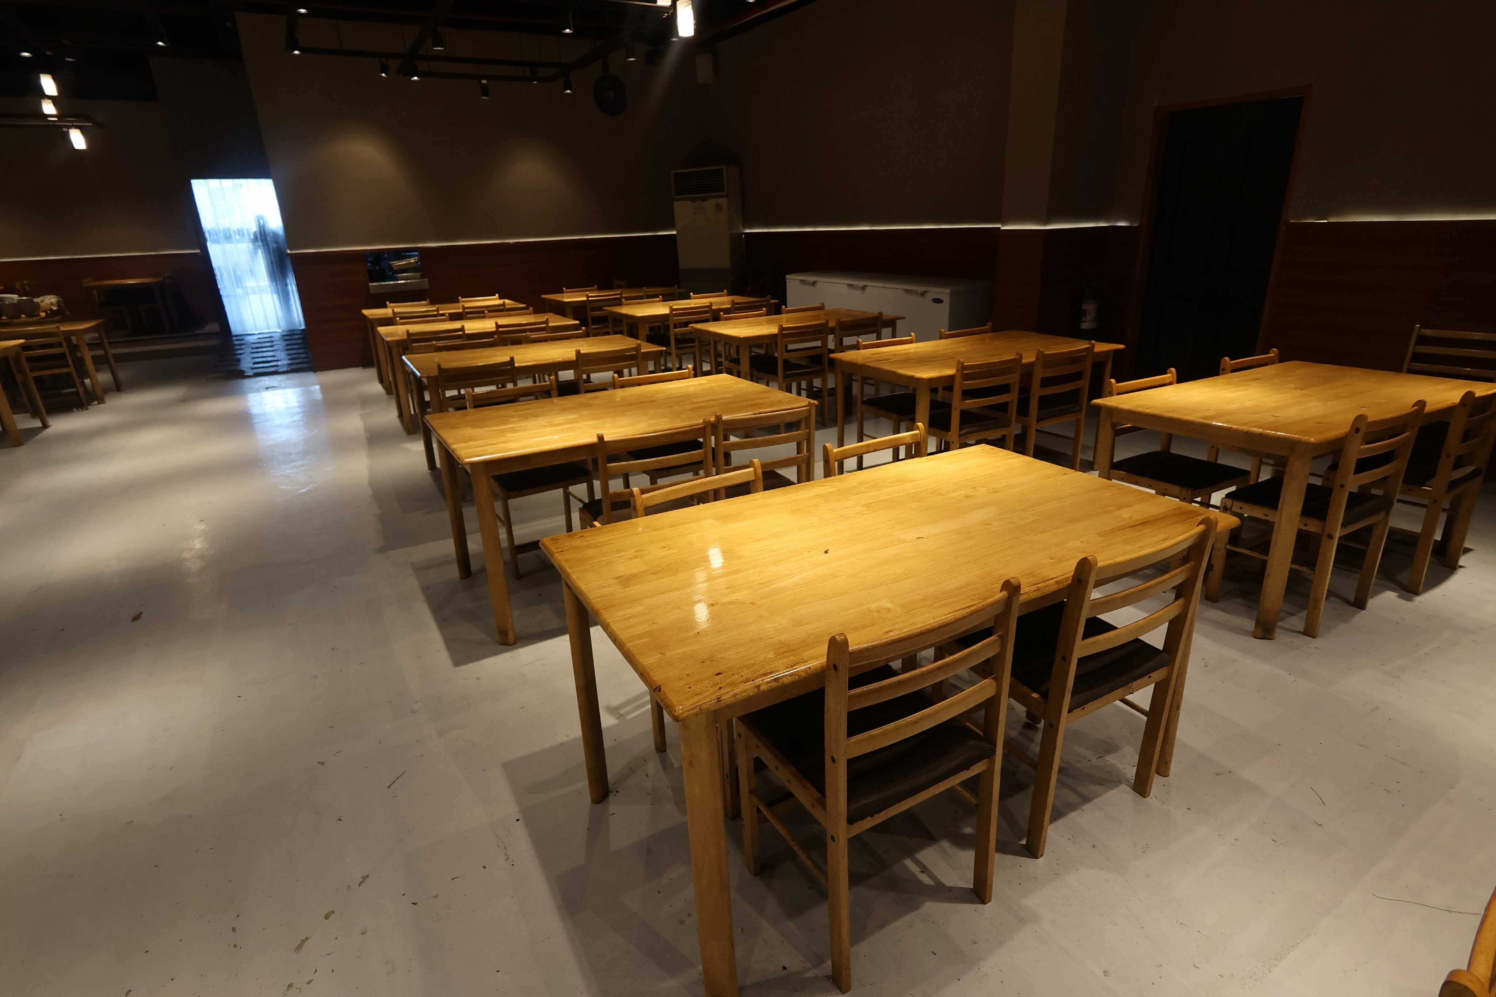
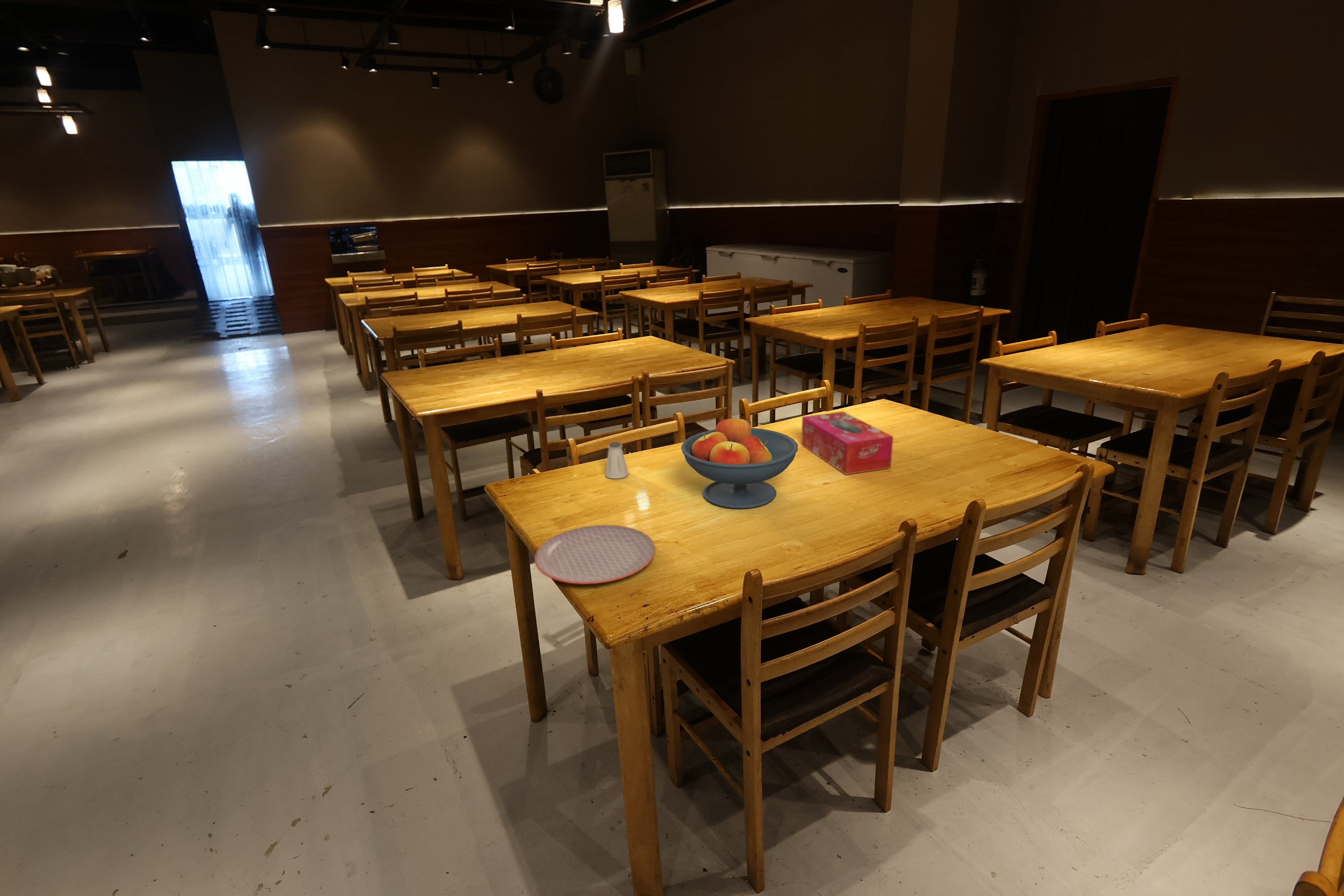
+ tissue box (844, 441)
+ fruit bowl (739, 461)
+ plate (596, 555)
+ saltshaker (616, 459)
